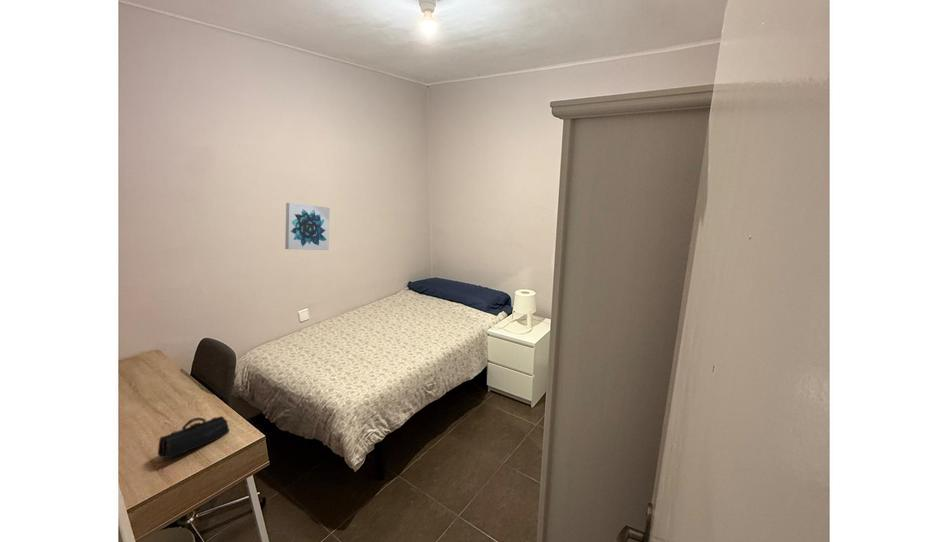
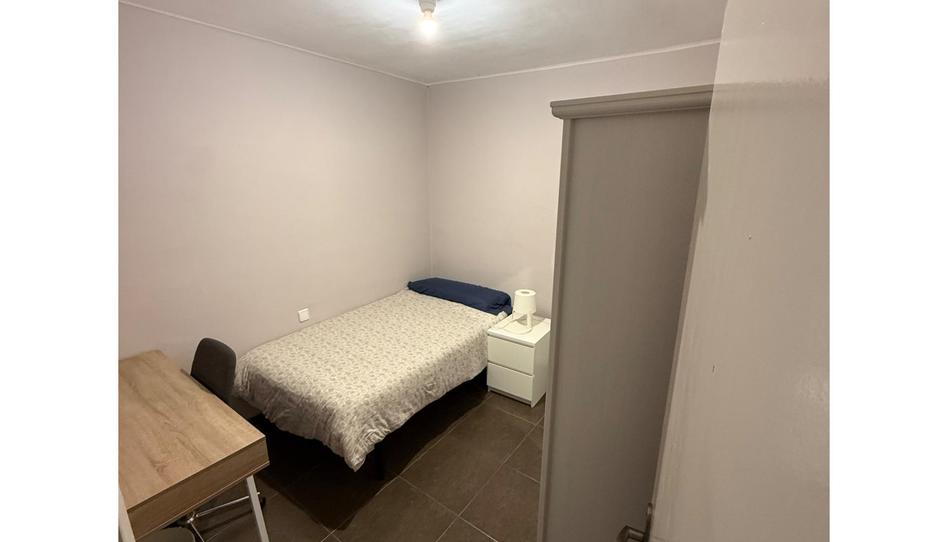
- pencil case (195, 430)
- wall art (308, 227)
